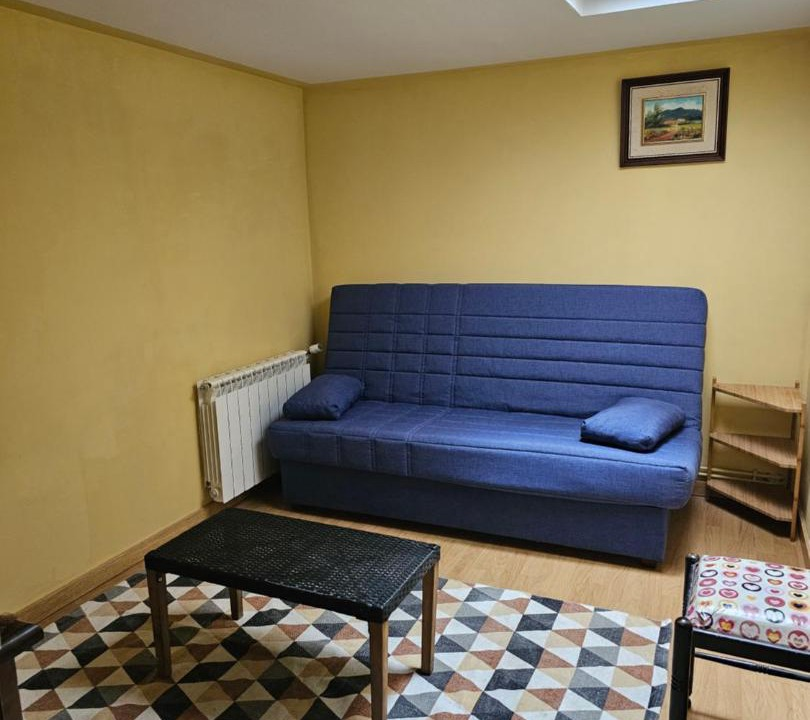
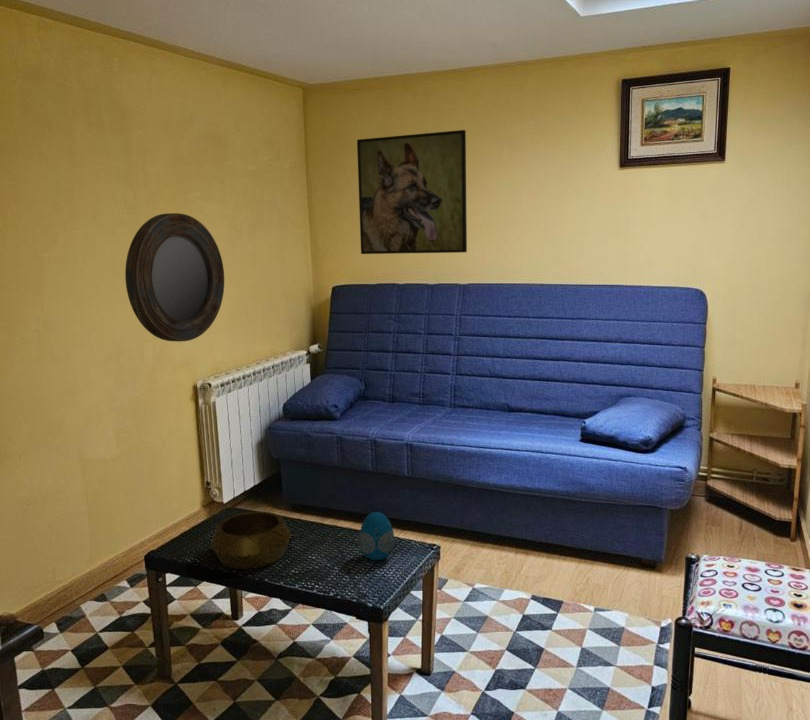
+ decorative egg (376, 535)
+ decorative bowl (251, 539)
+ home mirror (179, 278)
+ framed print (410, 194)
